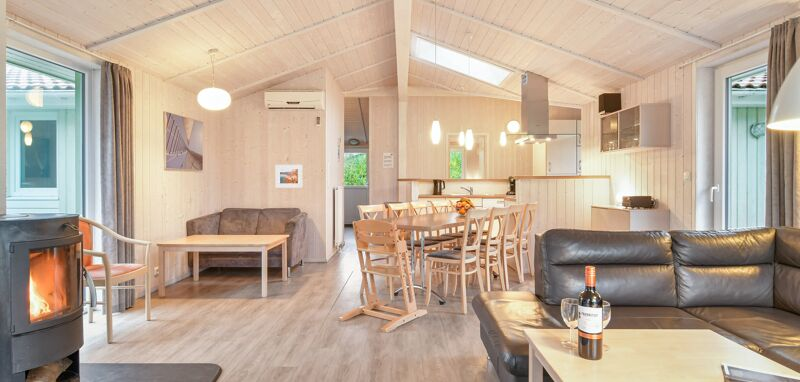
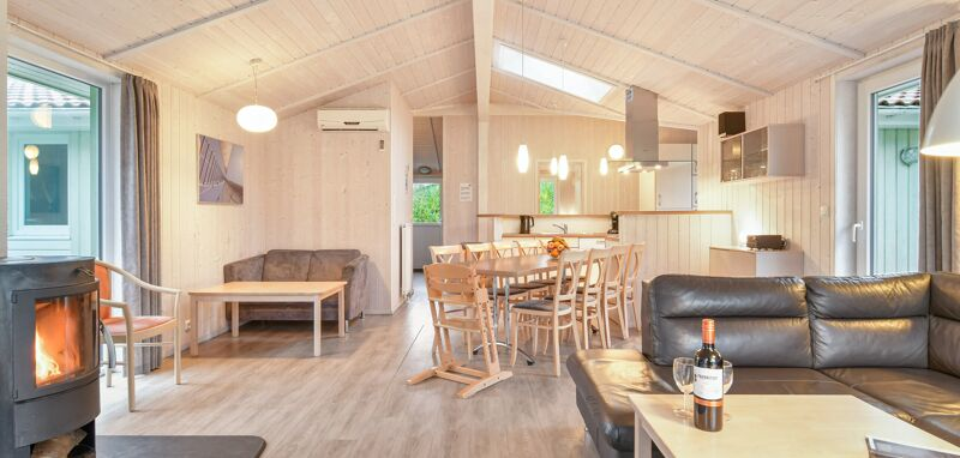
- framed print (289, 176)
